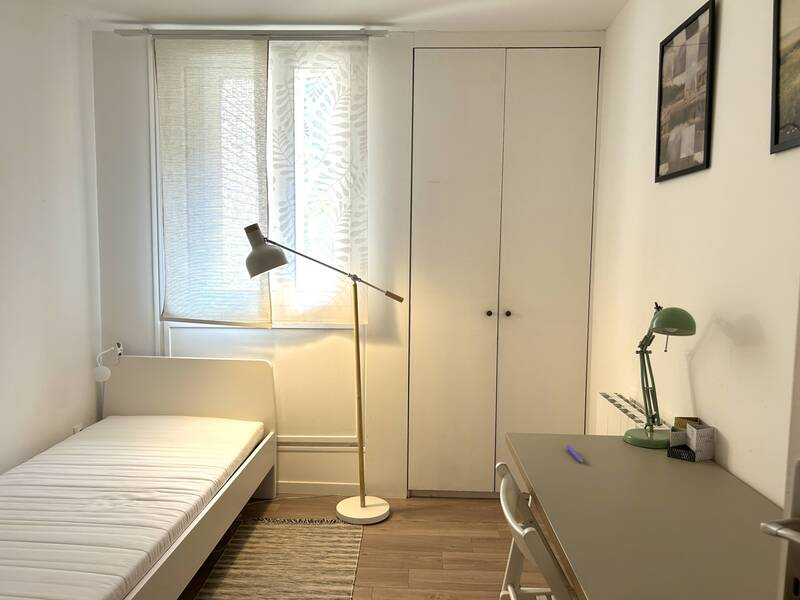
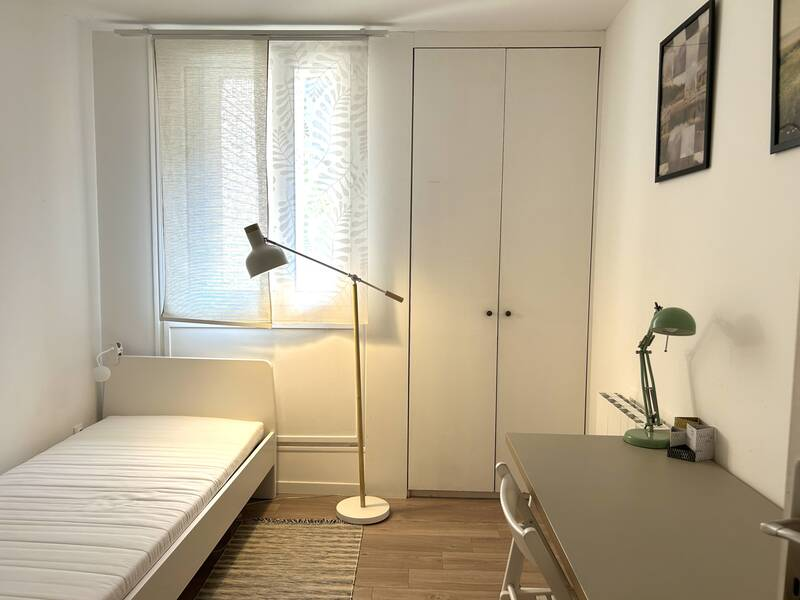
- pen (574, 453)
